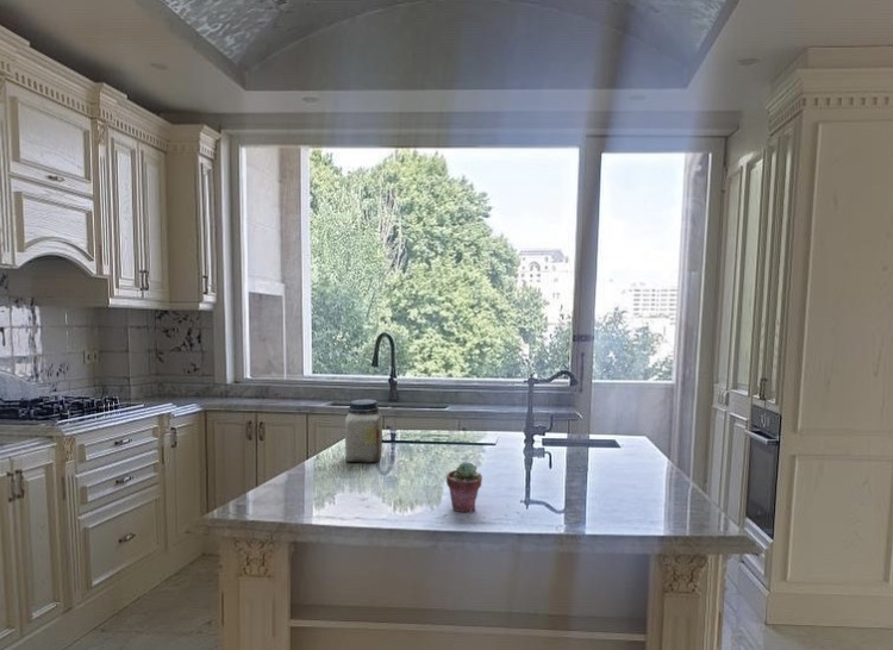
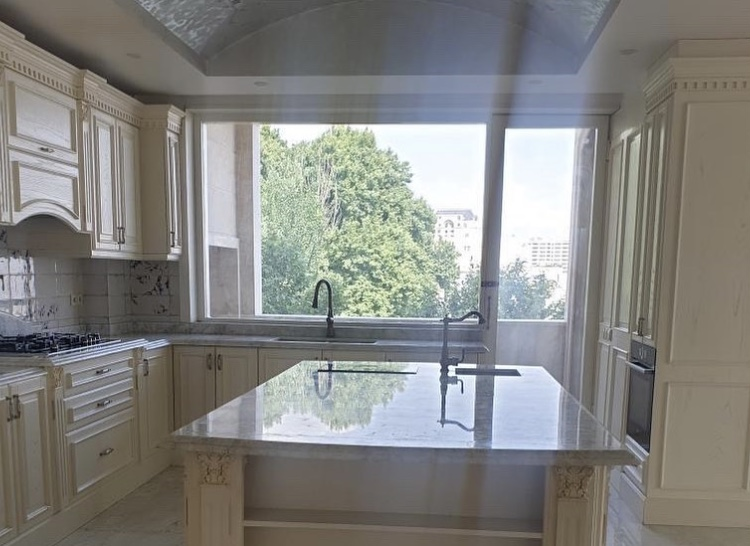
- potted succulent (463, 485)
- jar (363, 429)
